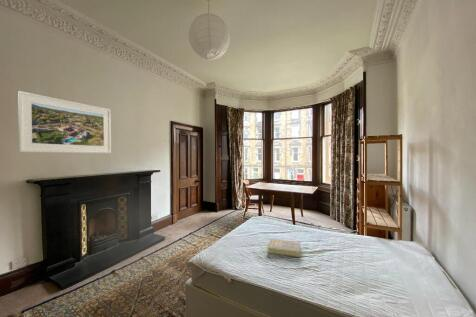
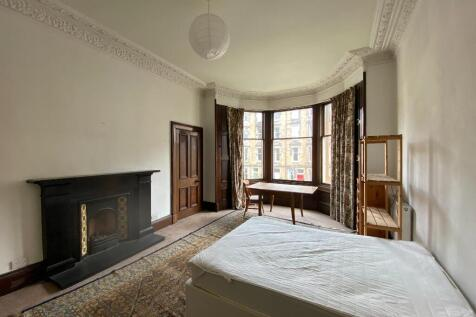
- book (284, 247)
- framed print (72, 127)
